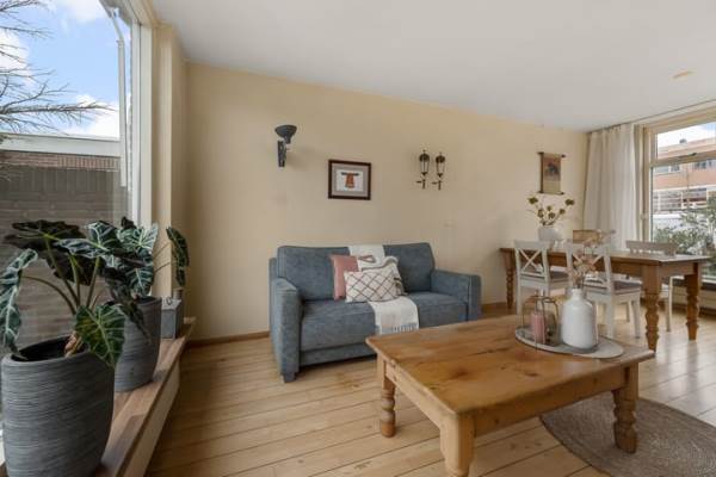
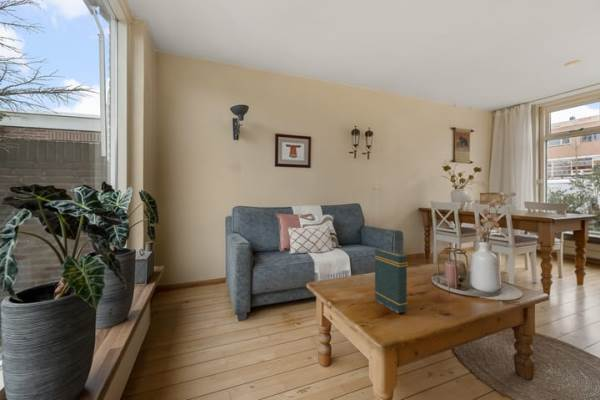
+ book (390, 279)
